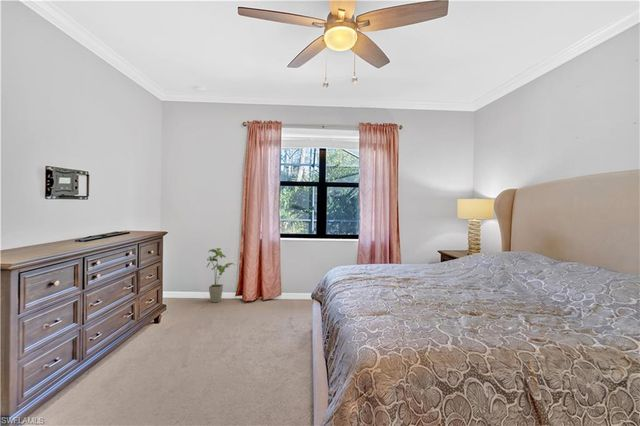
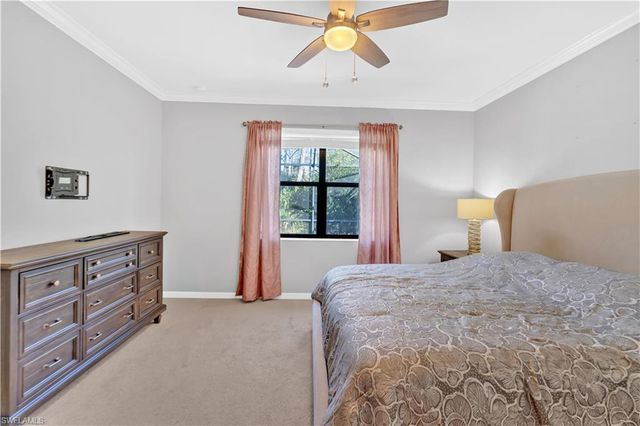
- house plant (219, 274)
